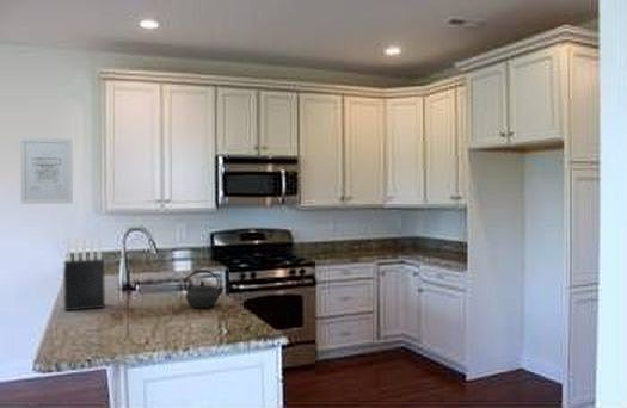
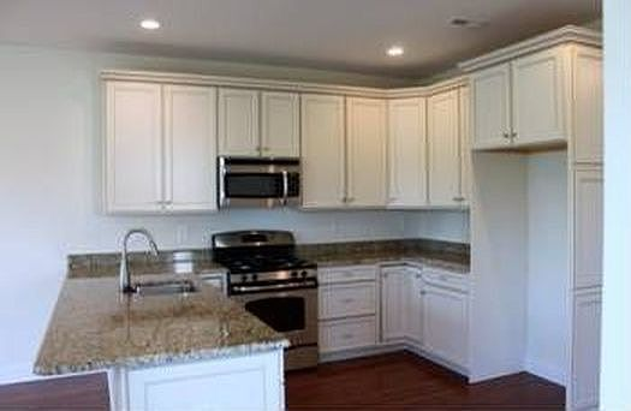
- kettle (204, 288)
- knife block (84, 271)
- wall art (47, 171)
